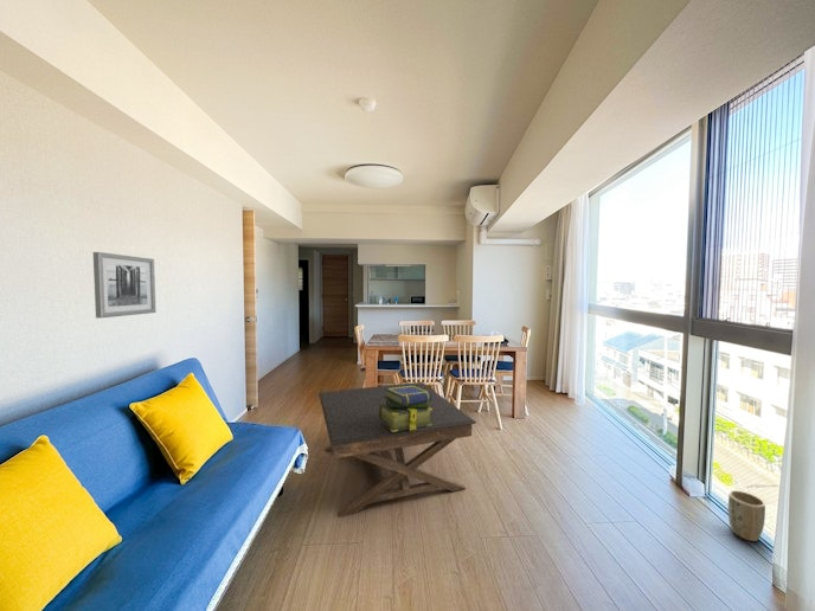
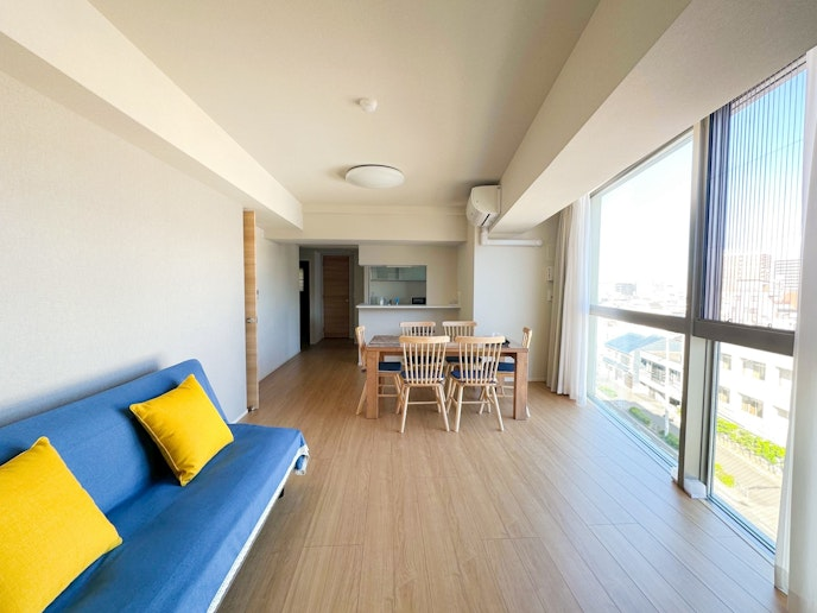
- coffee table (387, 436)
- plant pot (745, 515)
- stack of books (405, 405)
- wall art (128, 285)
